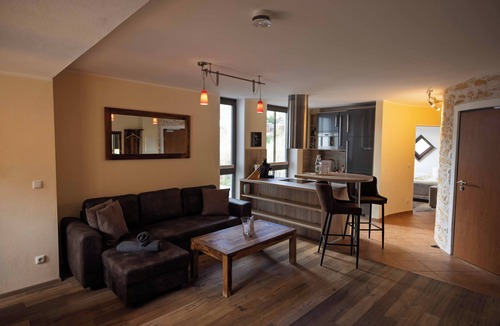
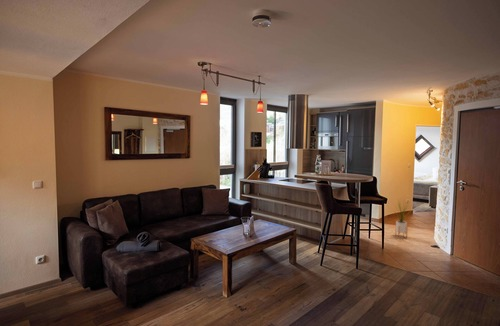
+ house plant (401, 217)
